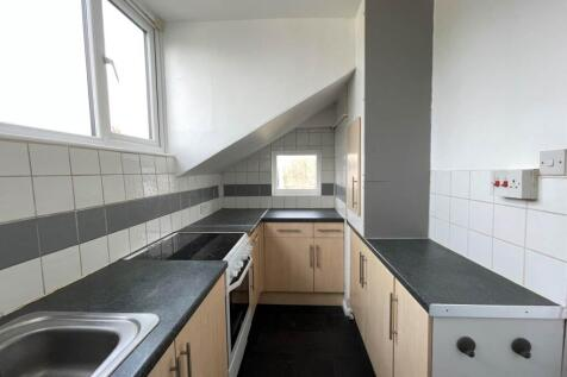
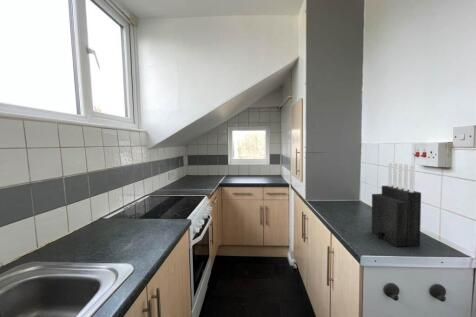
+ knife block (392, 201)
